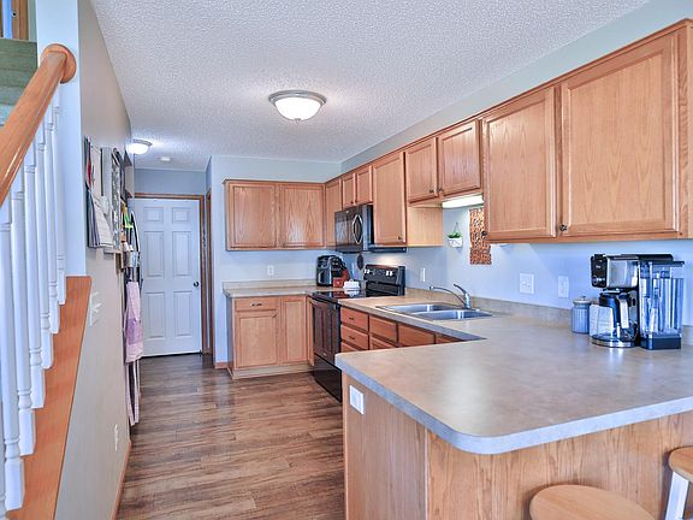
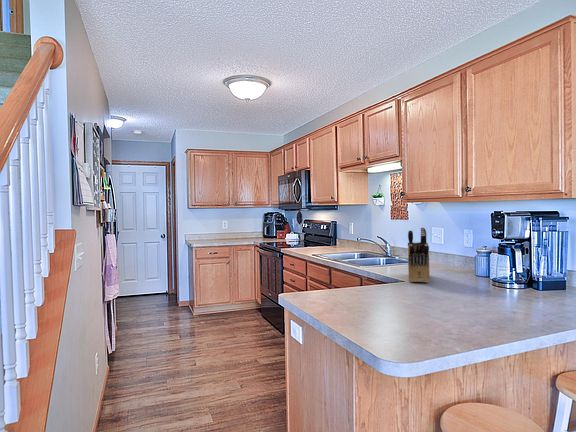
+ knife block (418, 253)
